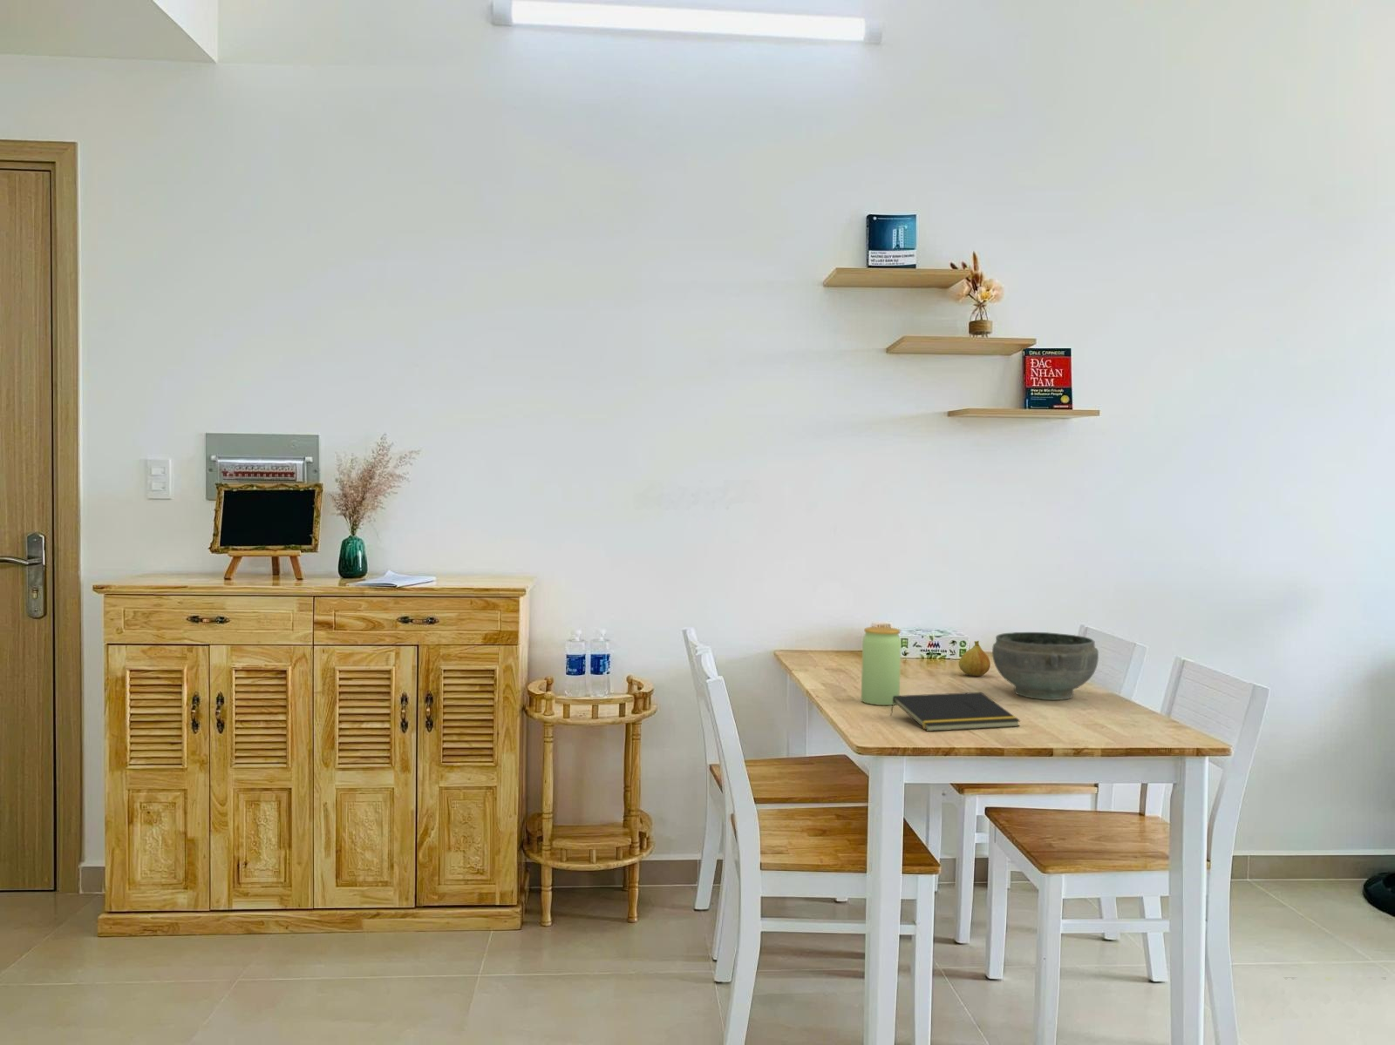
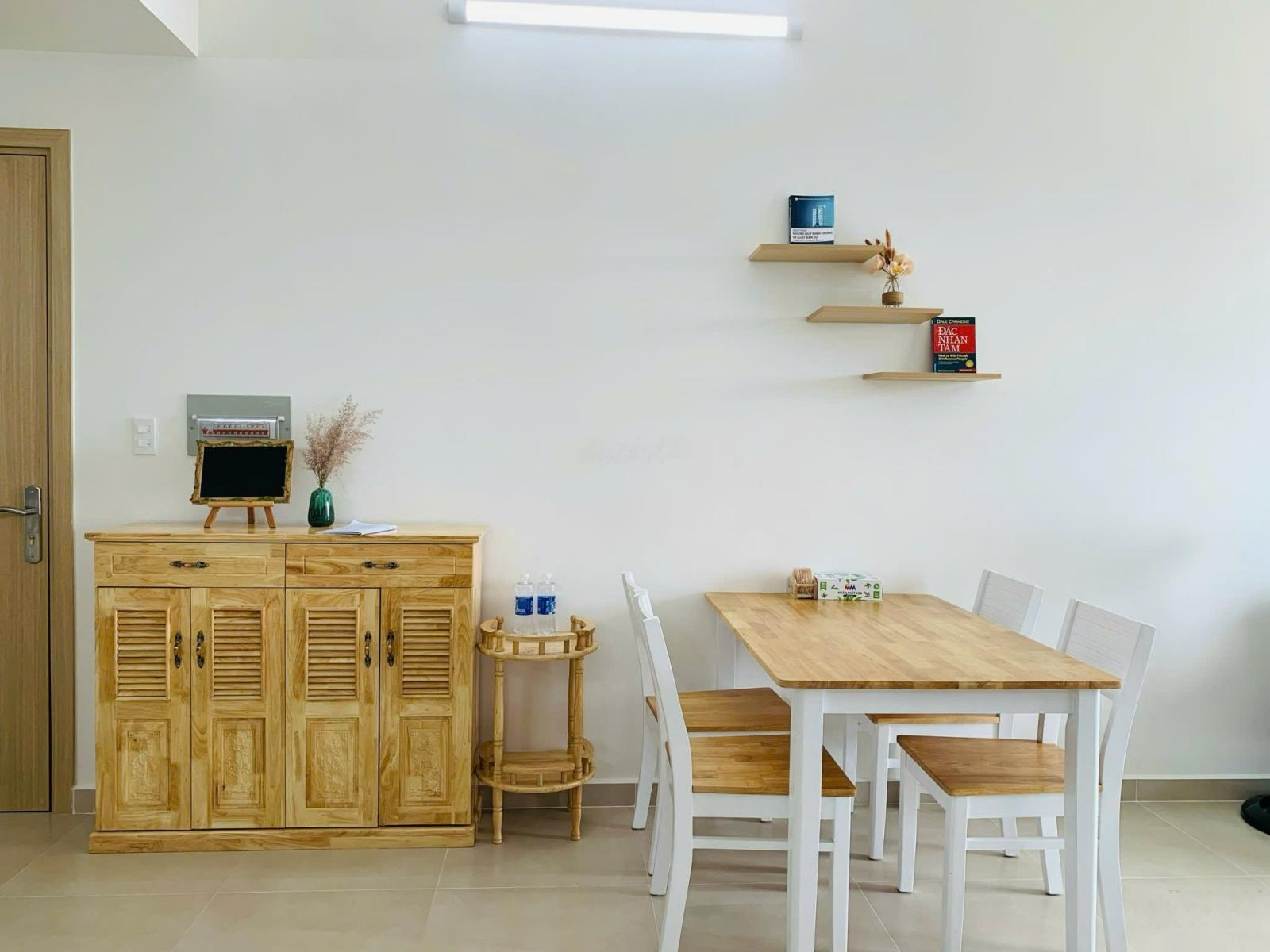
- notepad (955, 710)
- fruit (974, 658)
- bowl (1044, 665)
- jar (881, 665)
